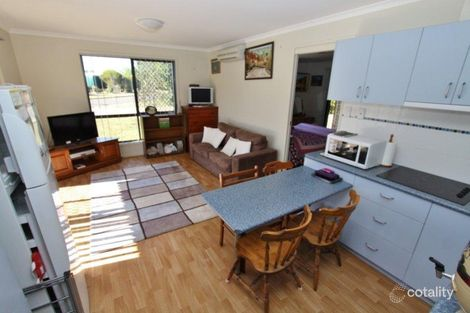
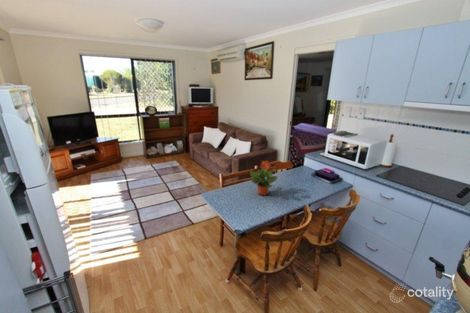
+ potted plant (264, 177)
